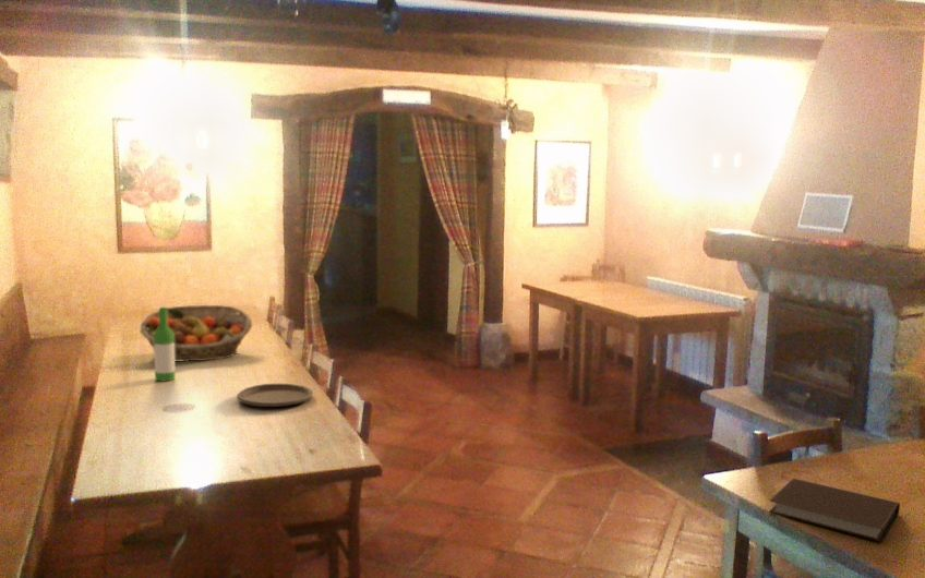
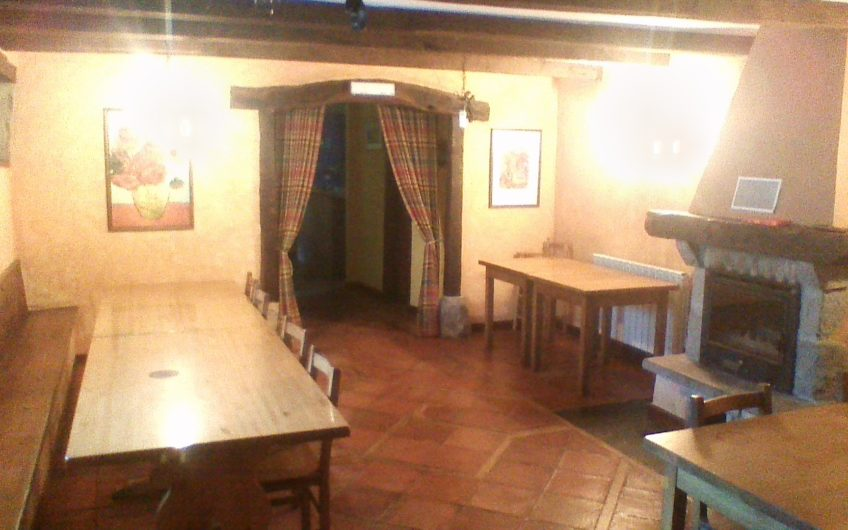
- notebook (833, 506)
- wine bottle (164, 344)
- plate (275, 395)
- fruit basket (196, 333)
